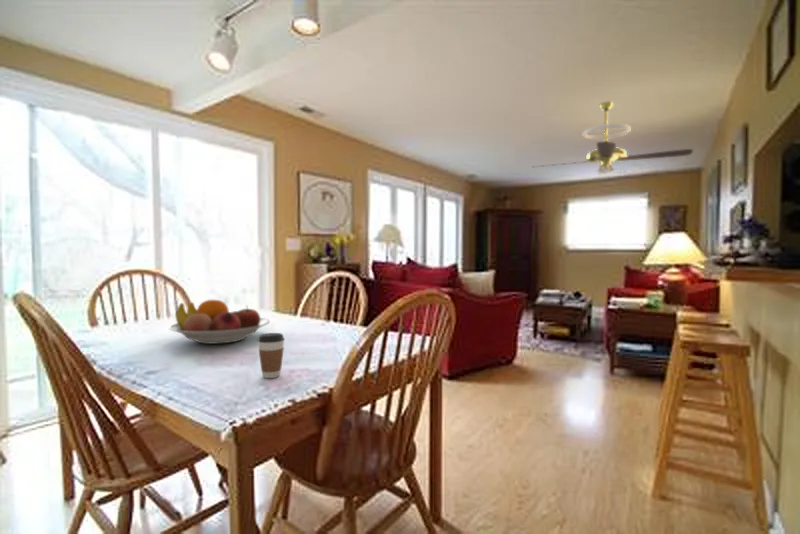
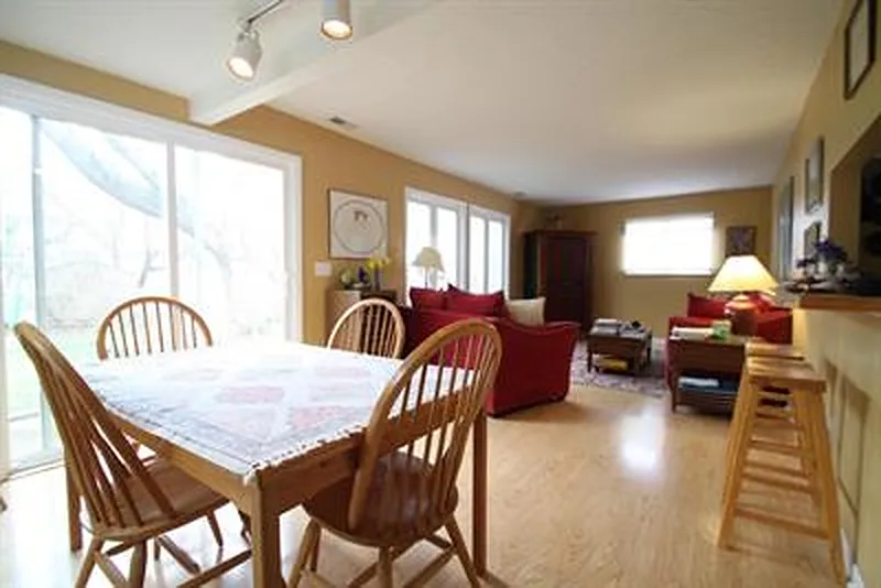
- fruit bowl (221, 319)
- ceiling fan (606, 141)
- coffee cup (271, 355)
